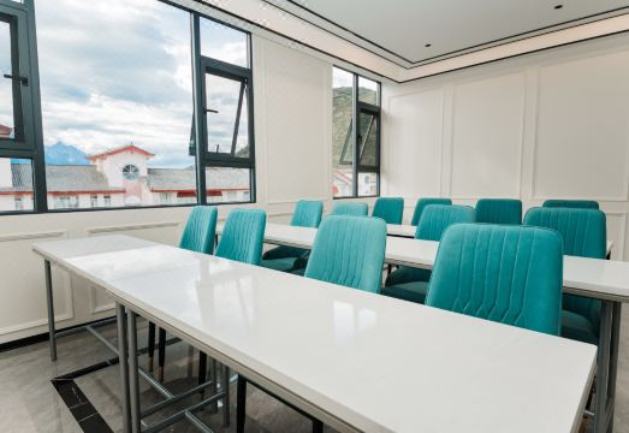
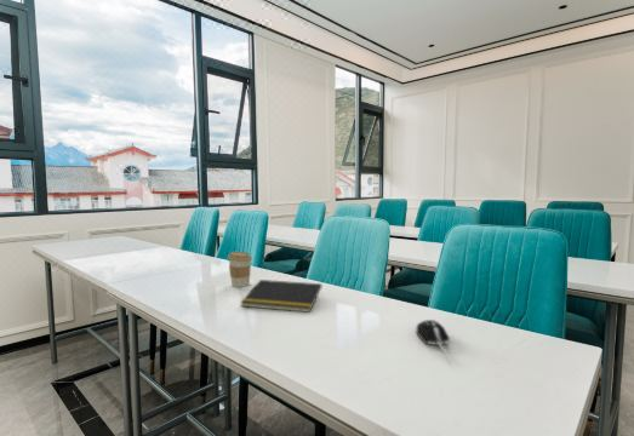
+ notepad (282, 294)
+ coffee cup (240, 268)
+ computer mouse (435, 334)
